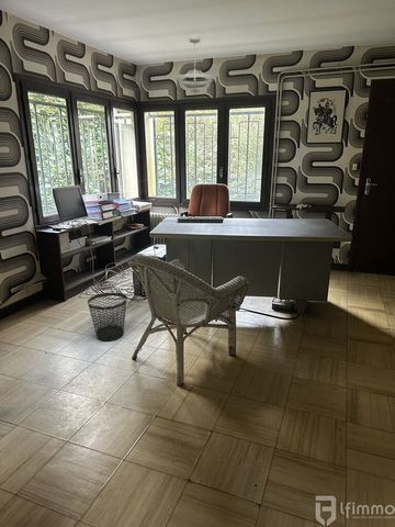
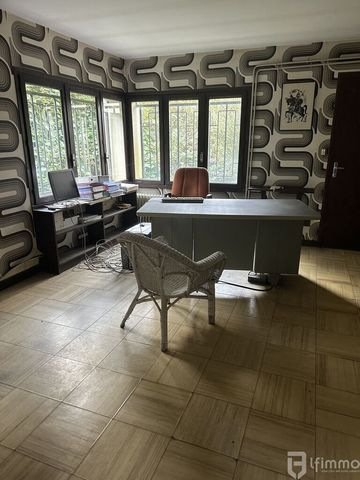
- wastebasket (109, 317)
- ceiling light fixture (194, 66)
